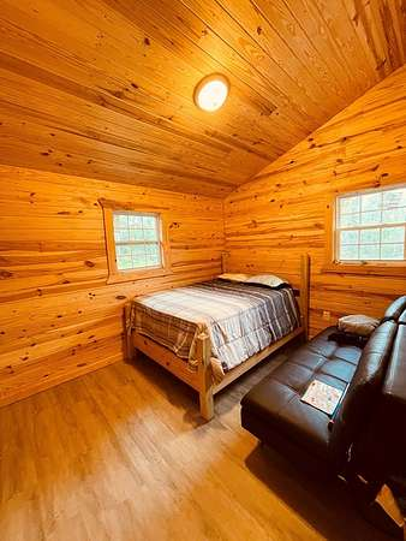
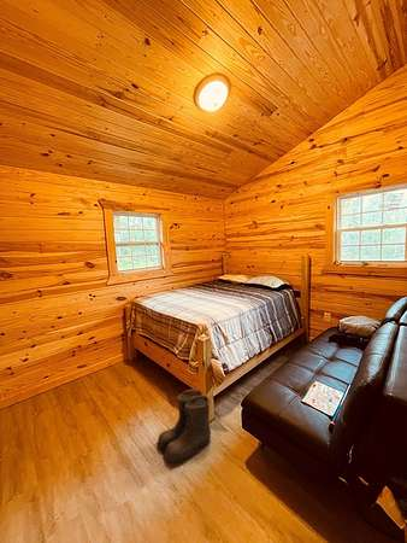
+ boots (183, 422)
